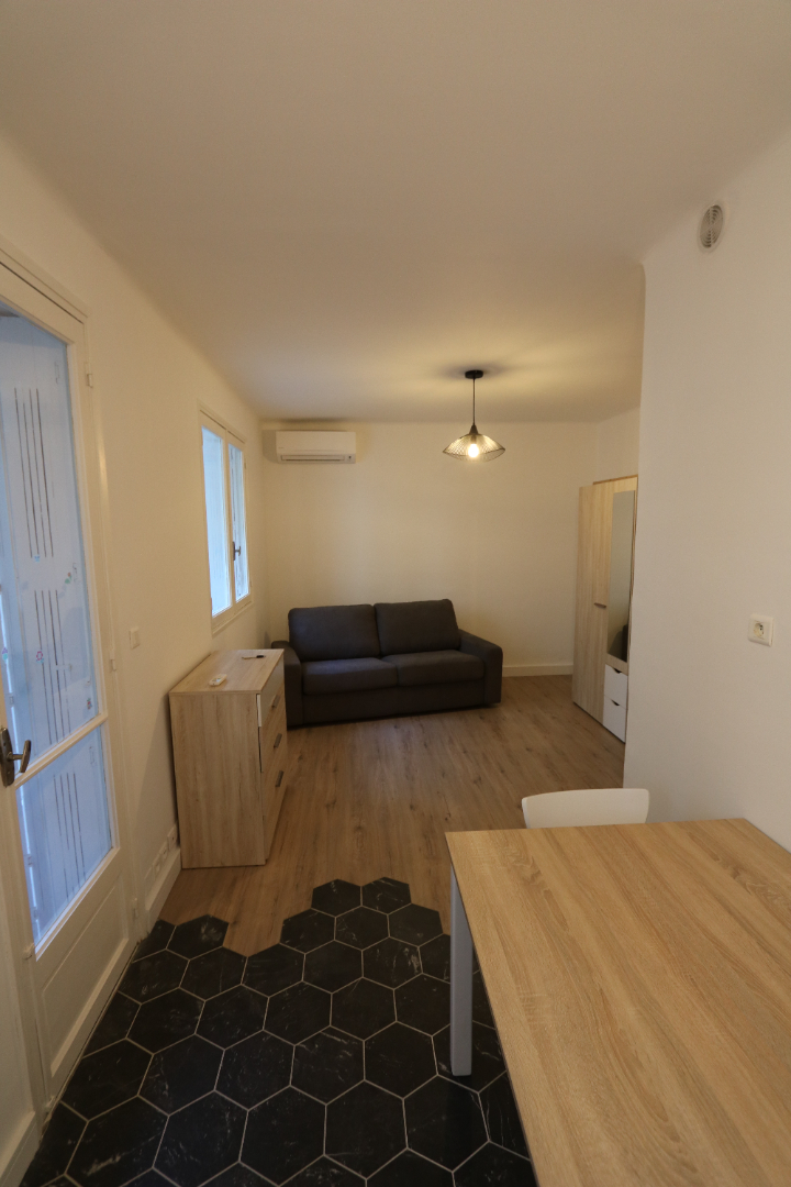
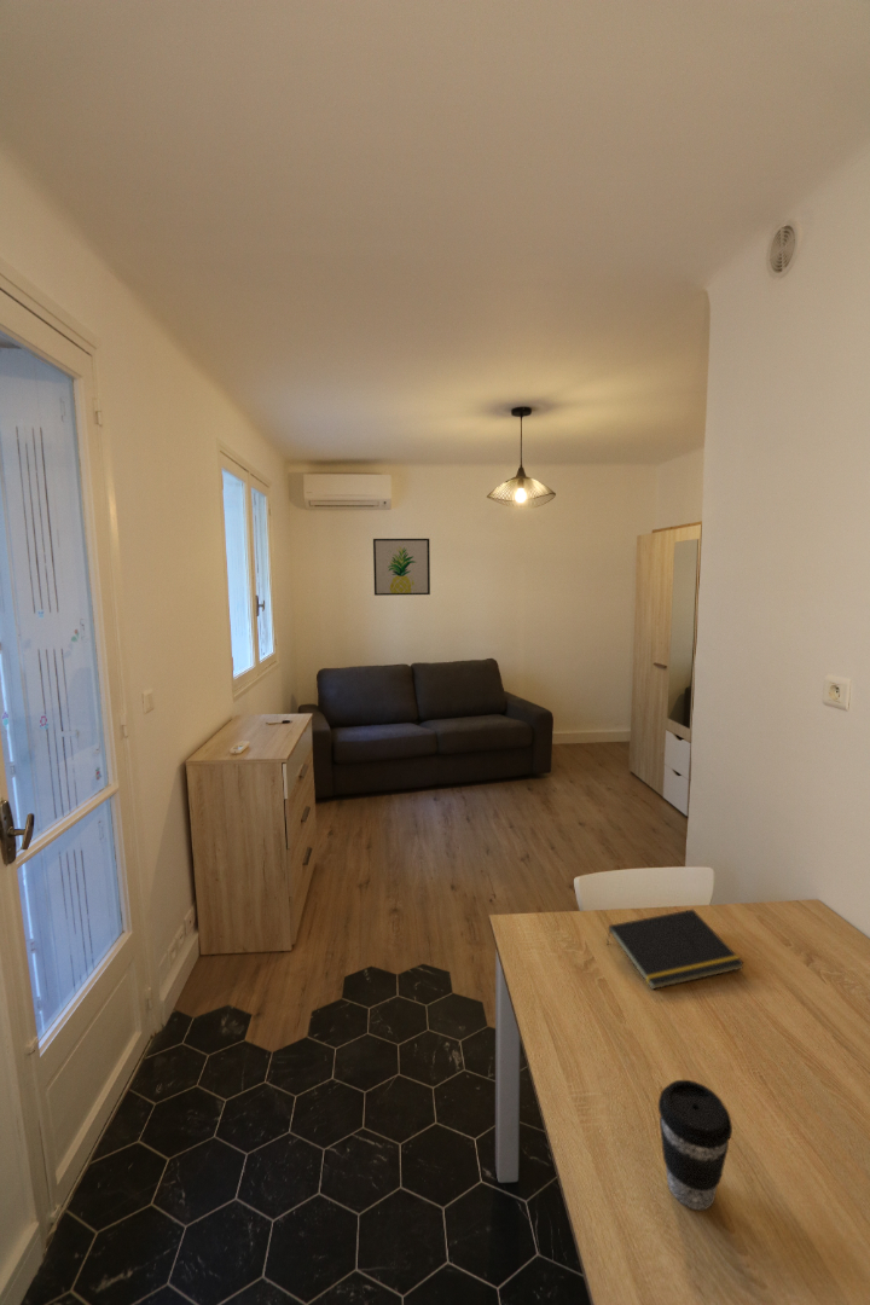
+ coffee cup (692, 1146)
+ wall art (401, 567)
+ notepad (673, 946)
